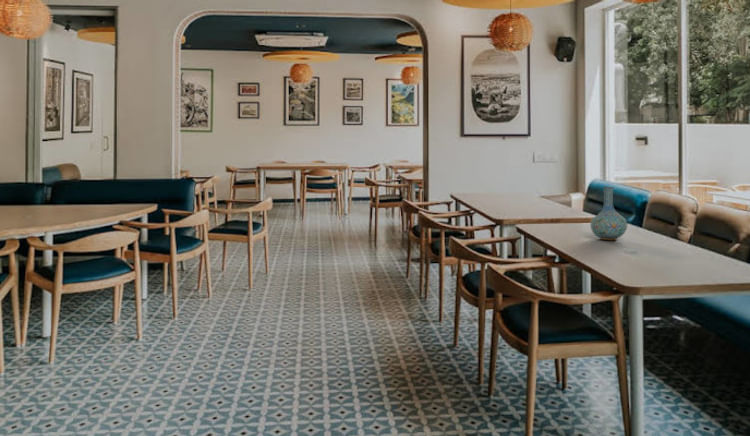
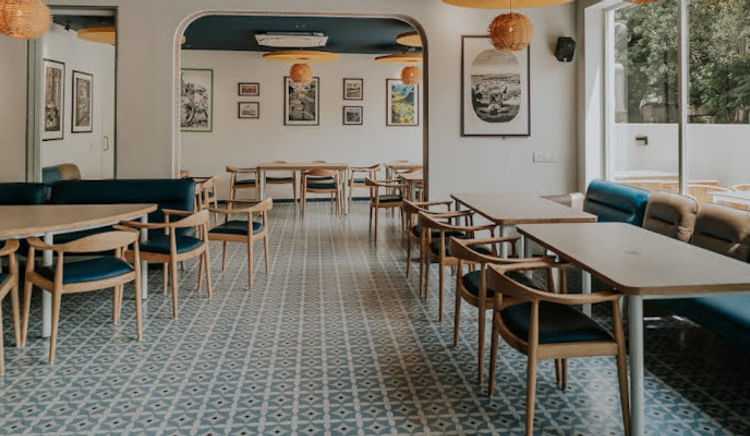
- vase (608, 213)
